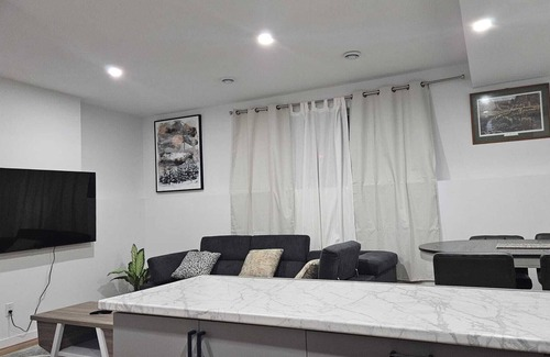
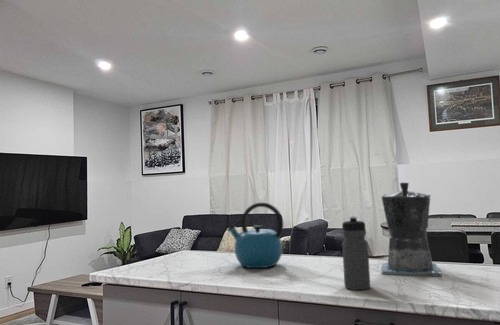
+ water bottle (355, 251)
+ coffee maker (406, 225)
+ kettle (255, 233)
